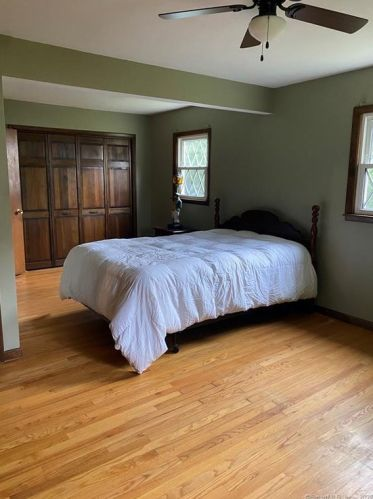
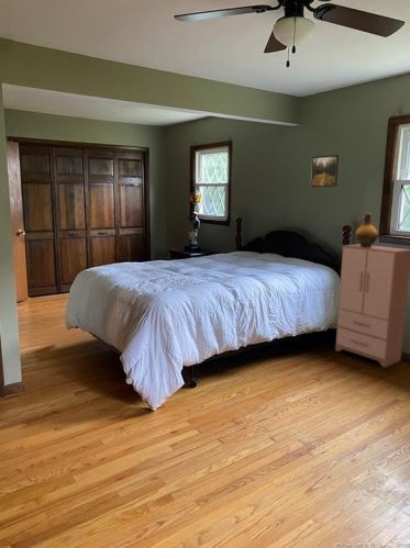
+ cabinet (370, 302)
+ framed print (323, 171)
+ ceramic jug (366, 230)
